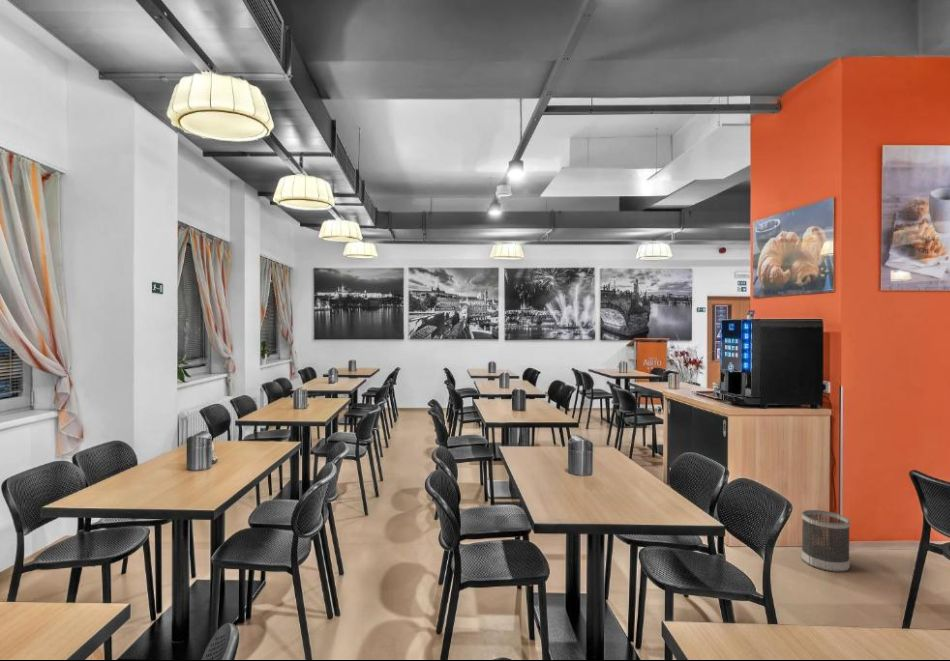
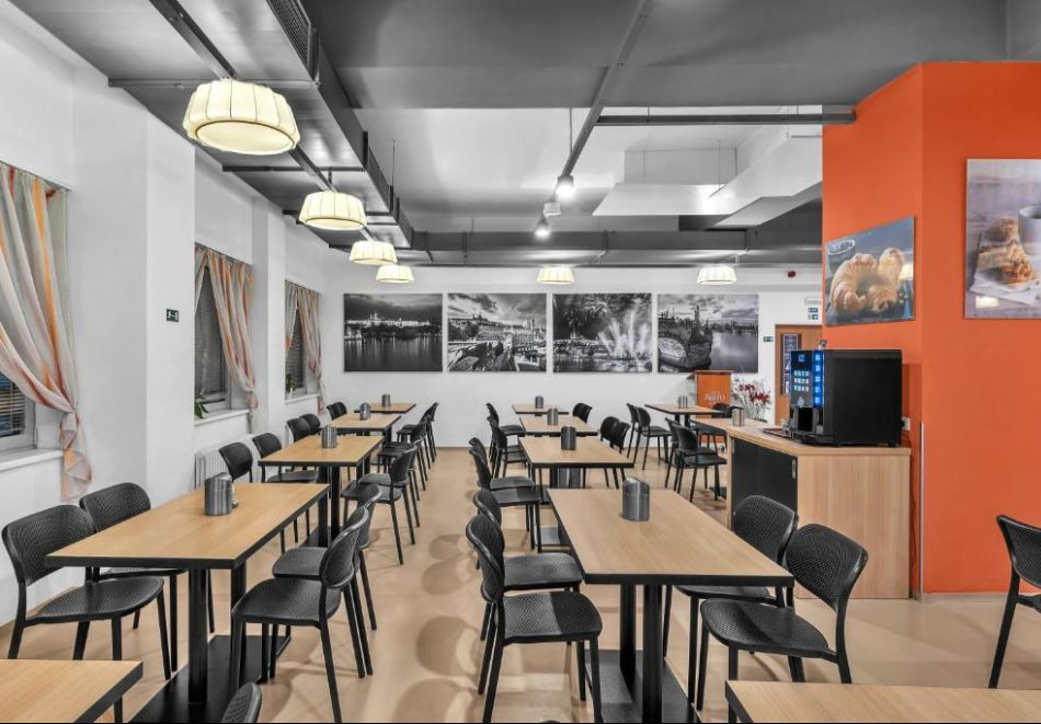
- wastebasket (825, 539)
